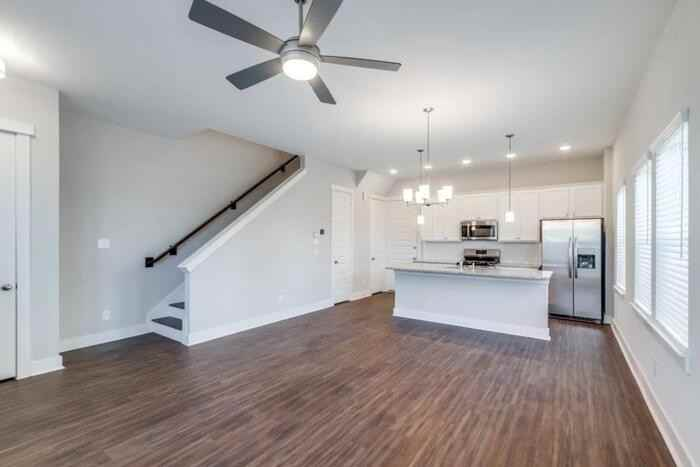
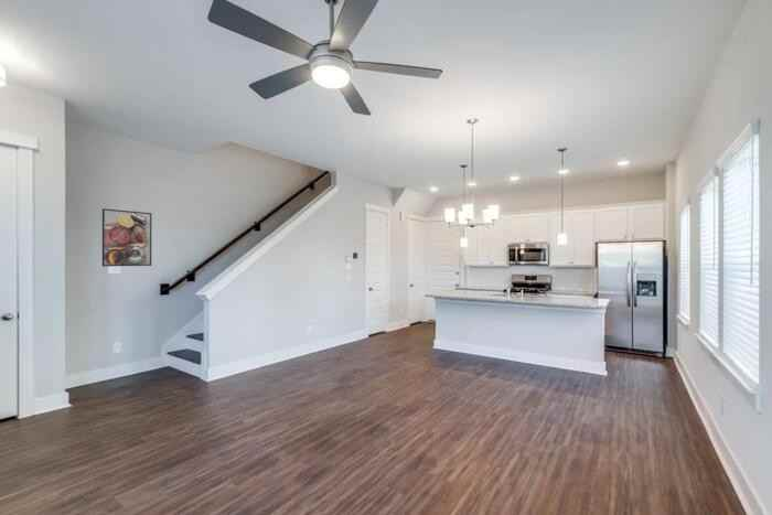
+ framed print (128, 238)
